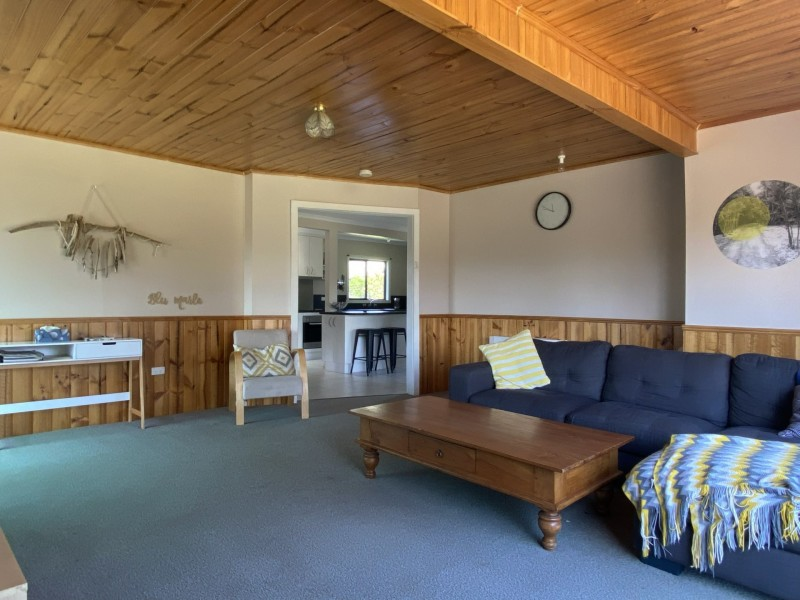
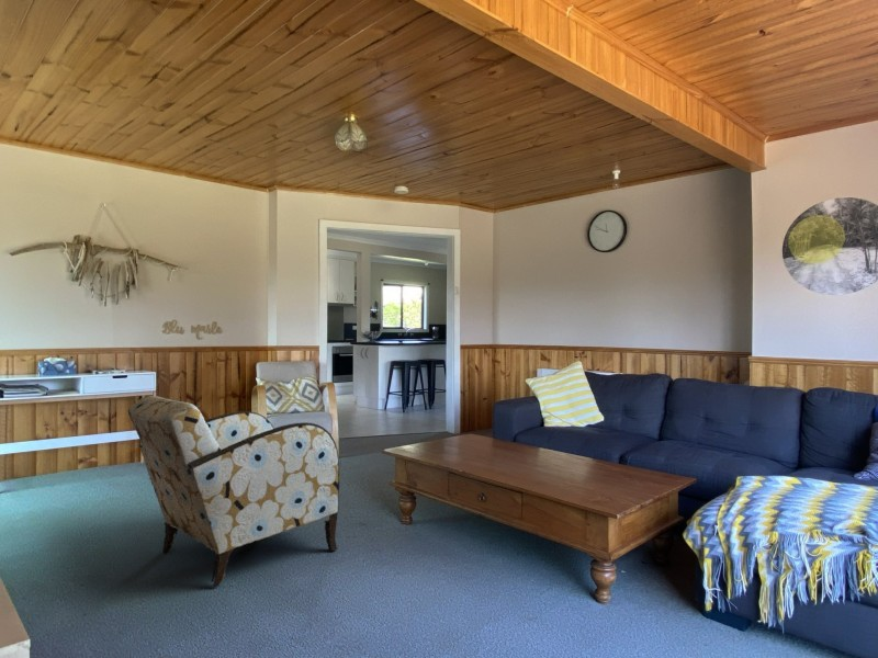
+ armchair (238, 473)
